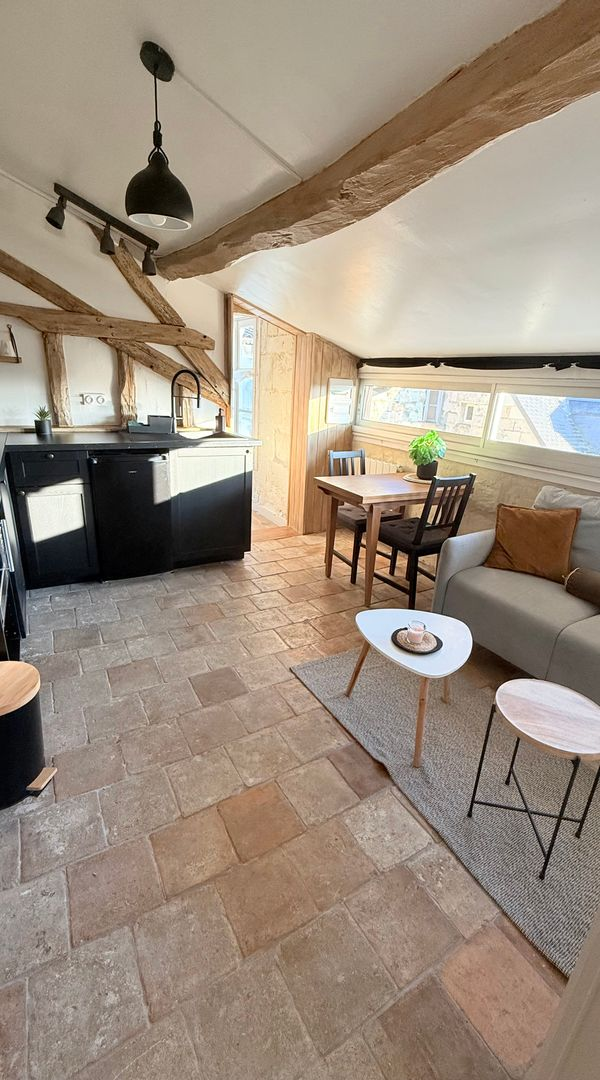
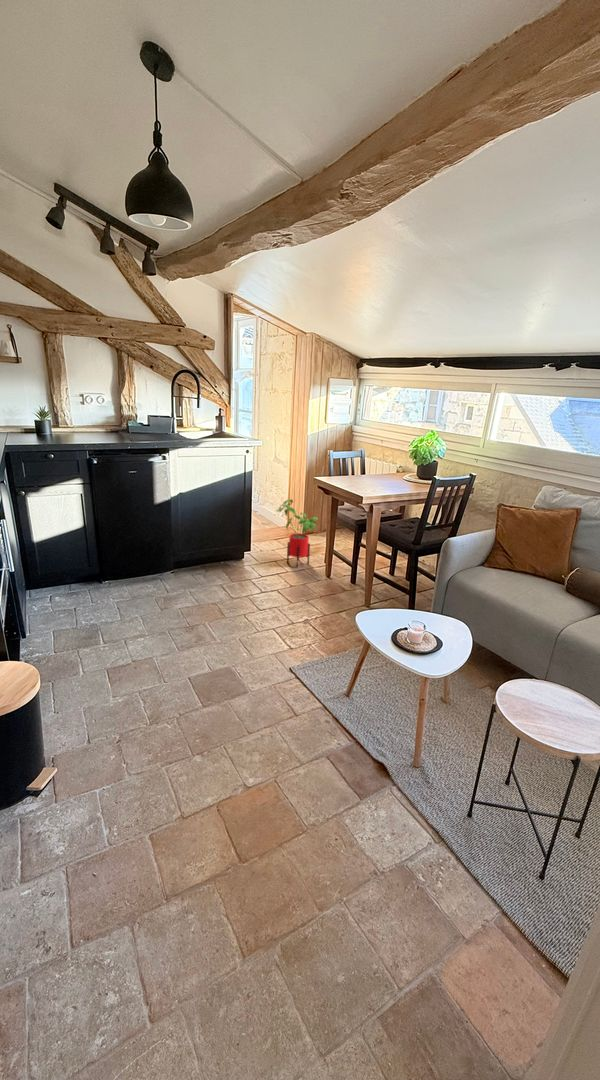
+ house plant (296, 533)
